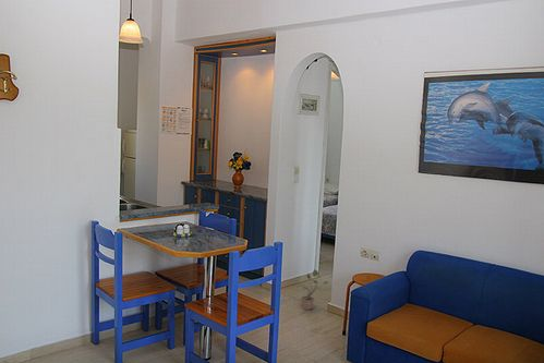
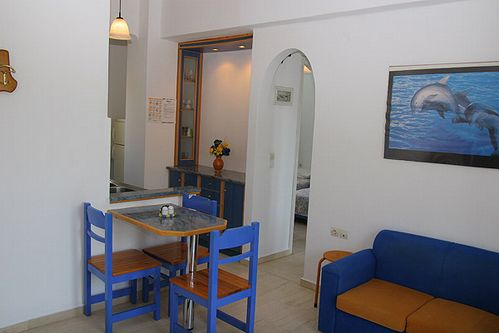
- potted plant (310, 290)
